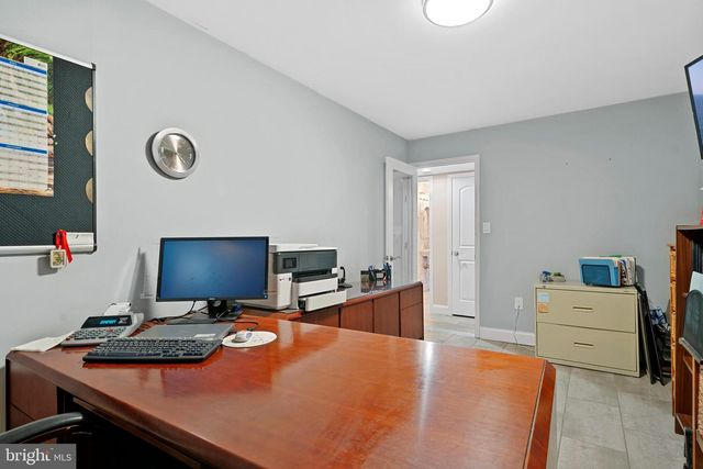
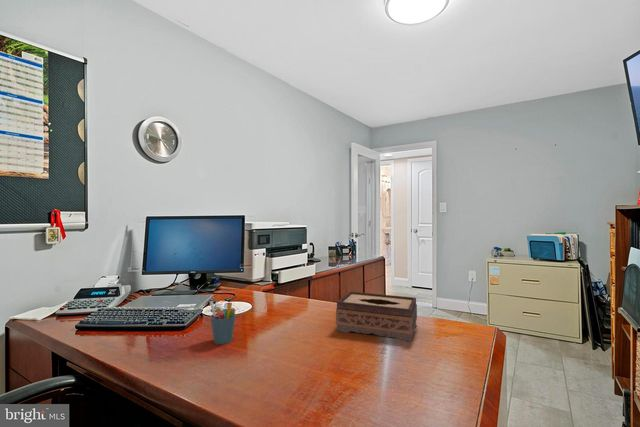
+ pen holder (223, 321)
+ tissue box (377, 313)
